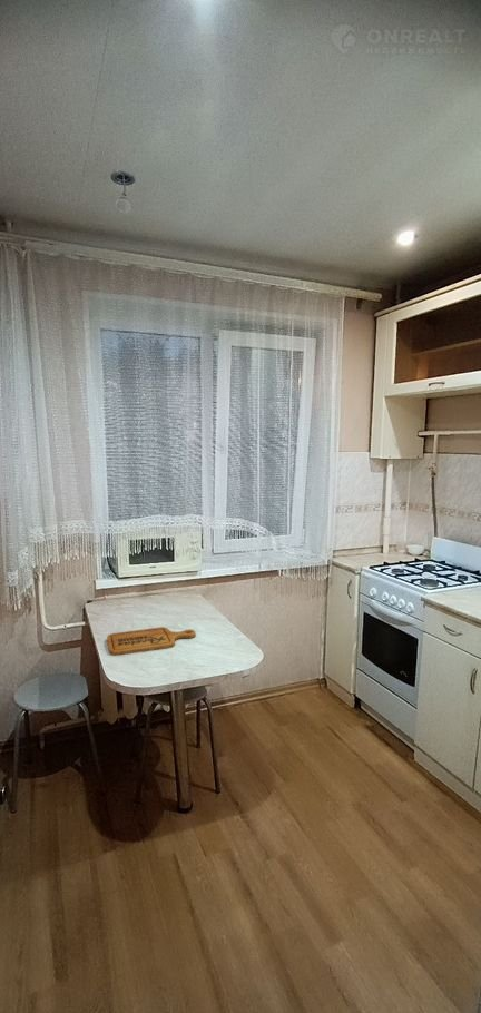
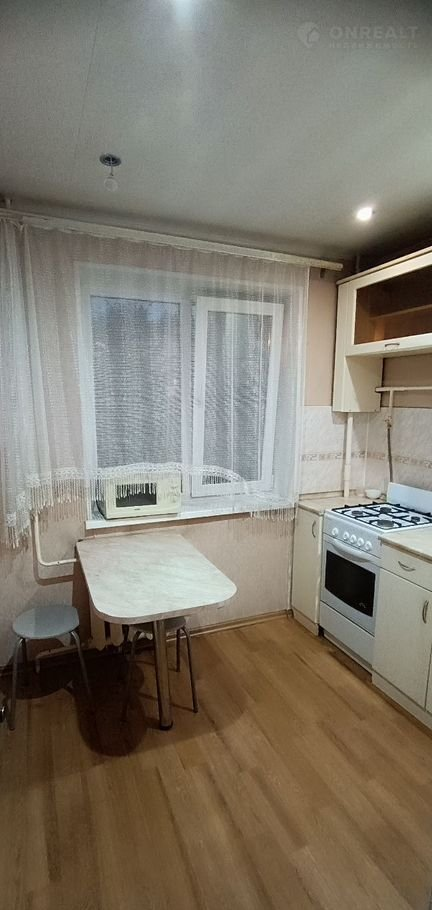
- cutting board (153, 638)
